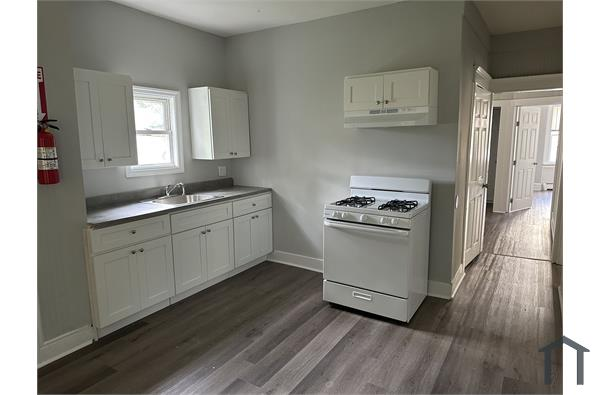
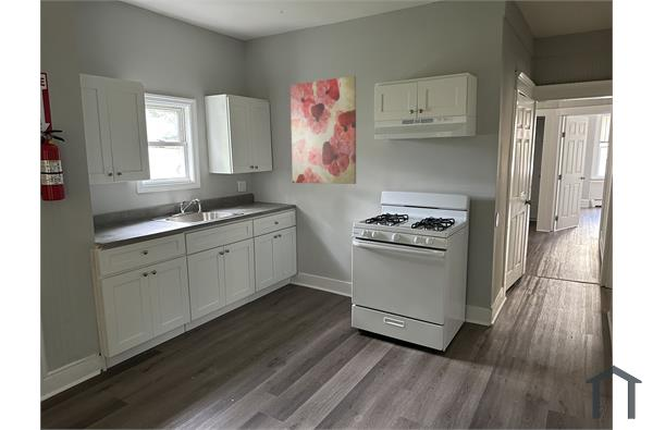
+ wall art (322, 133)
